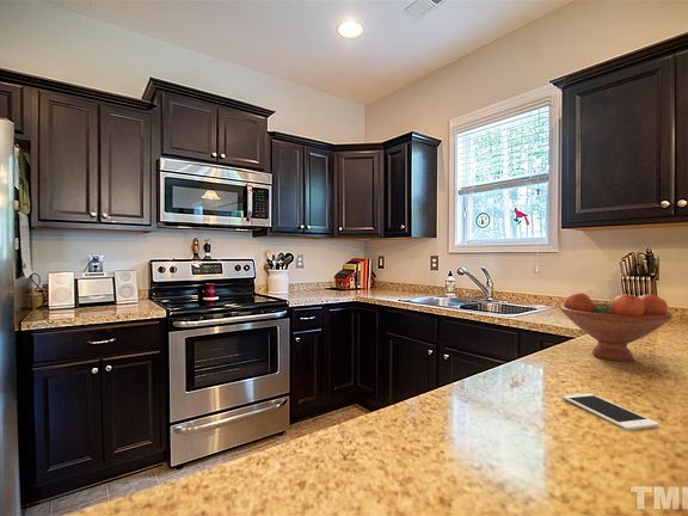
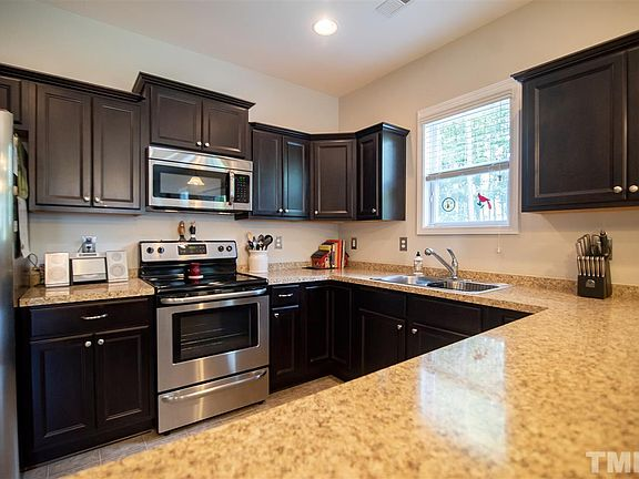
- cell phone (606, 410)
- fruit bowl (612, 324)
